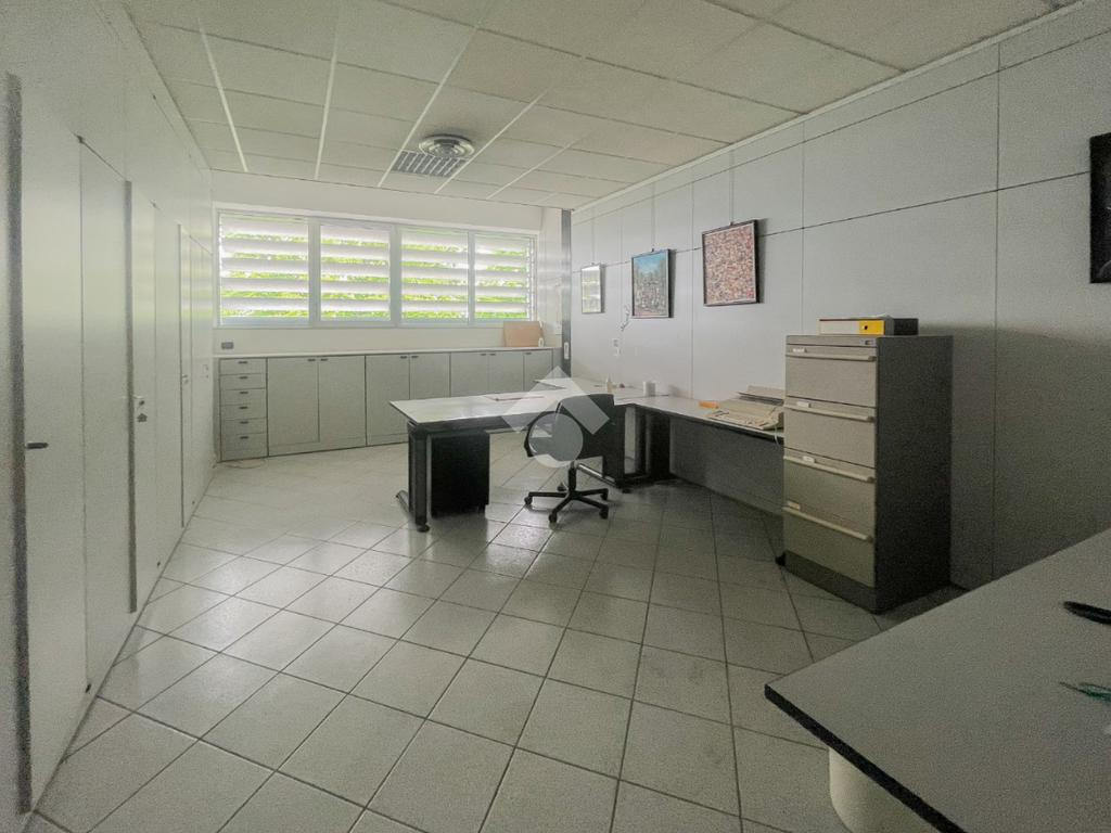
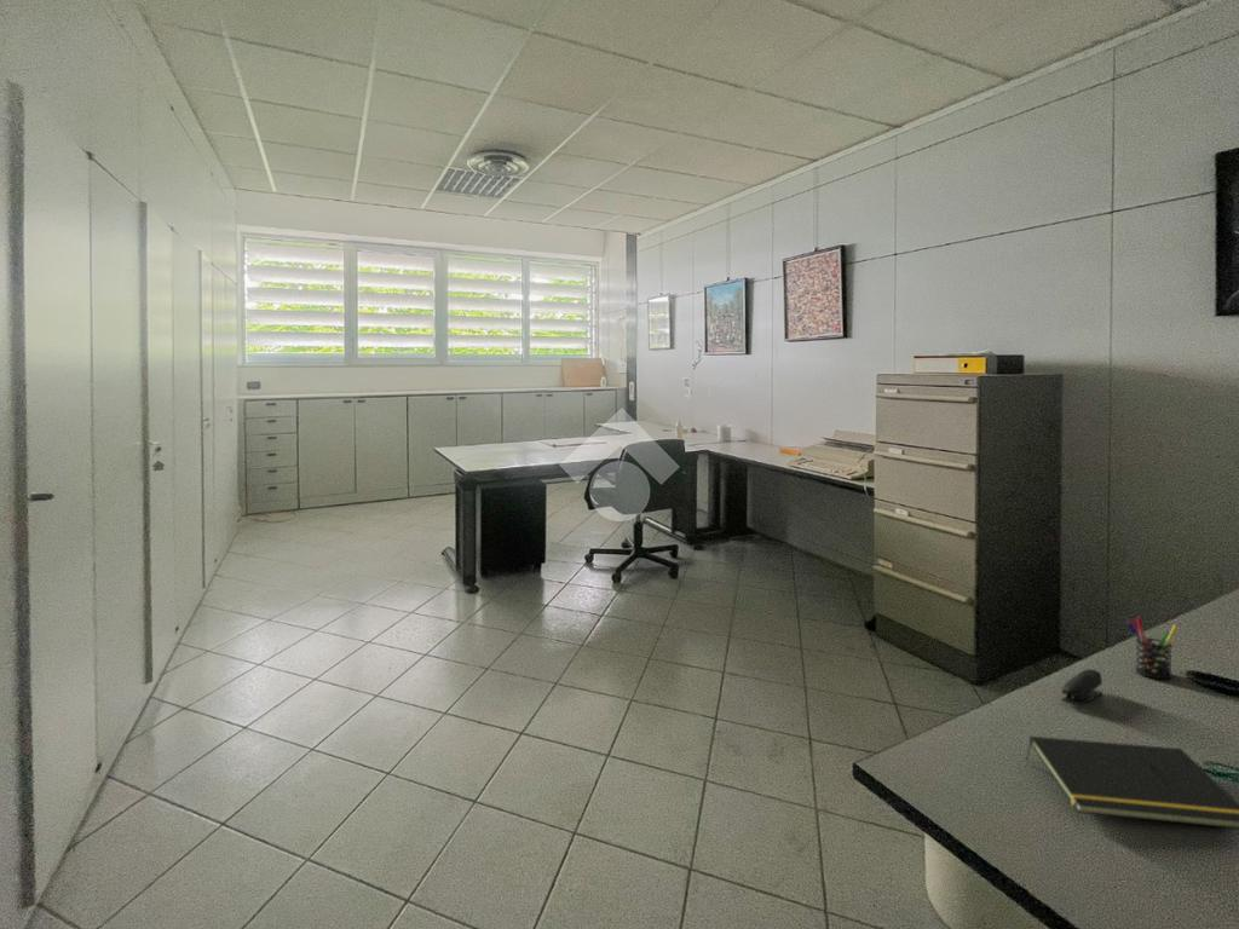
+ pen holder (1153, 646)
+ notepad (1131, 778)
+ stapler (1082, 686)
